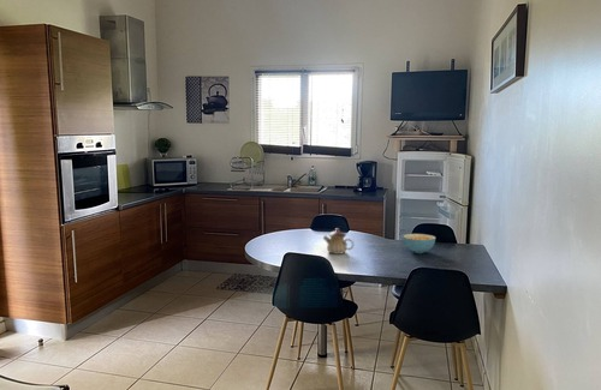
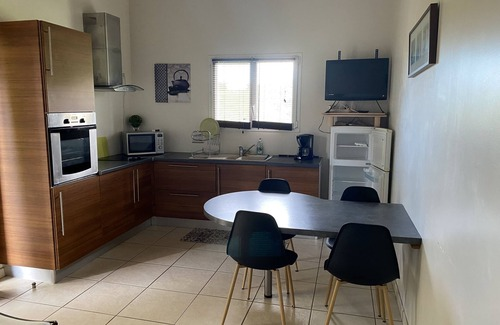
- teapot (338, 240)
- cereal bowl (418, 244)
